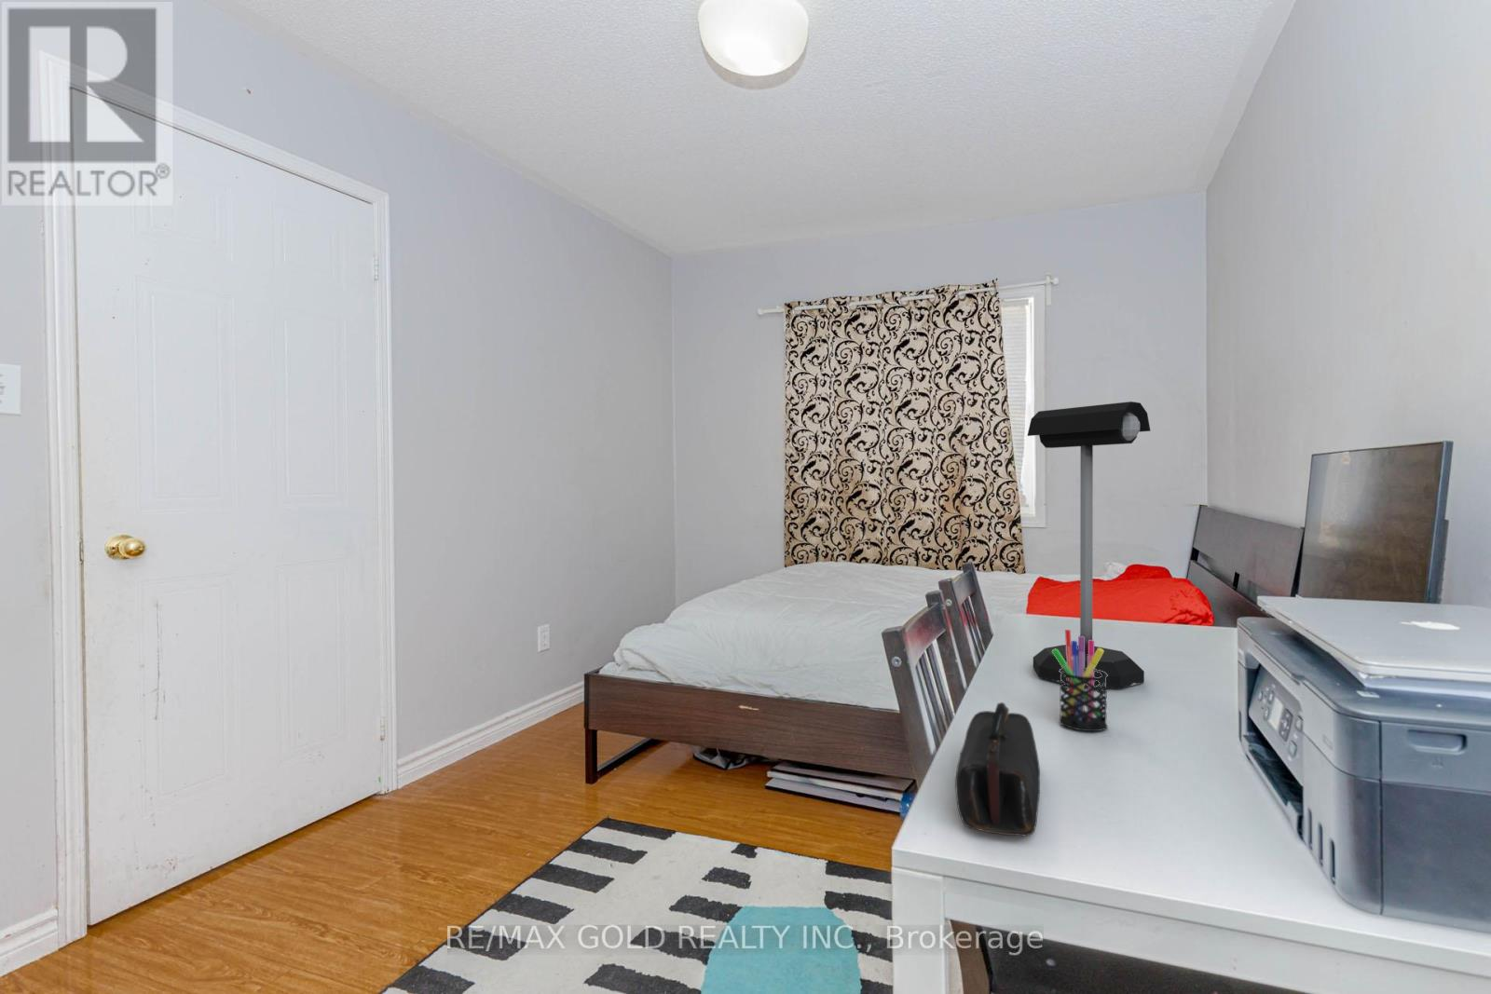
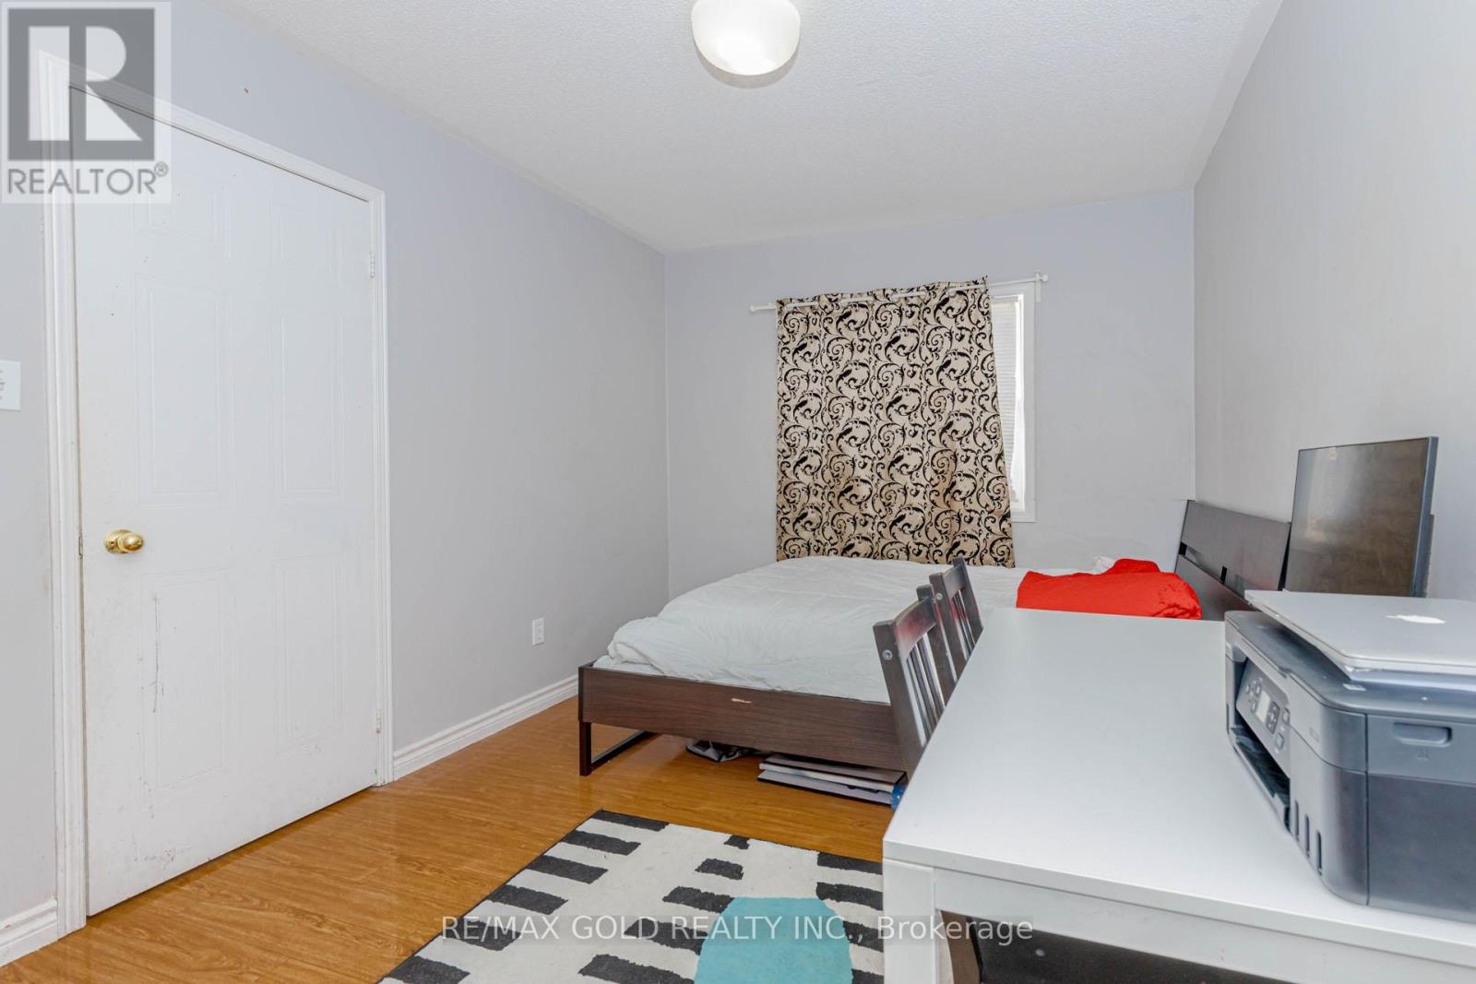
- pencil case (998, 747)
- mailbox (1086, 540)
- pen holder (1076, 678)
